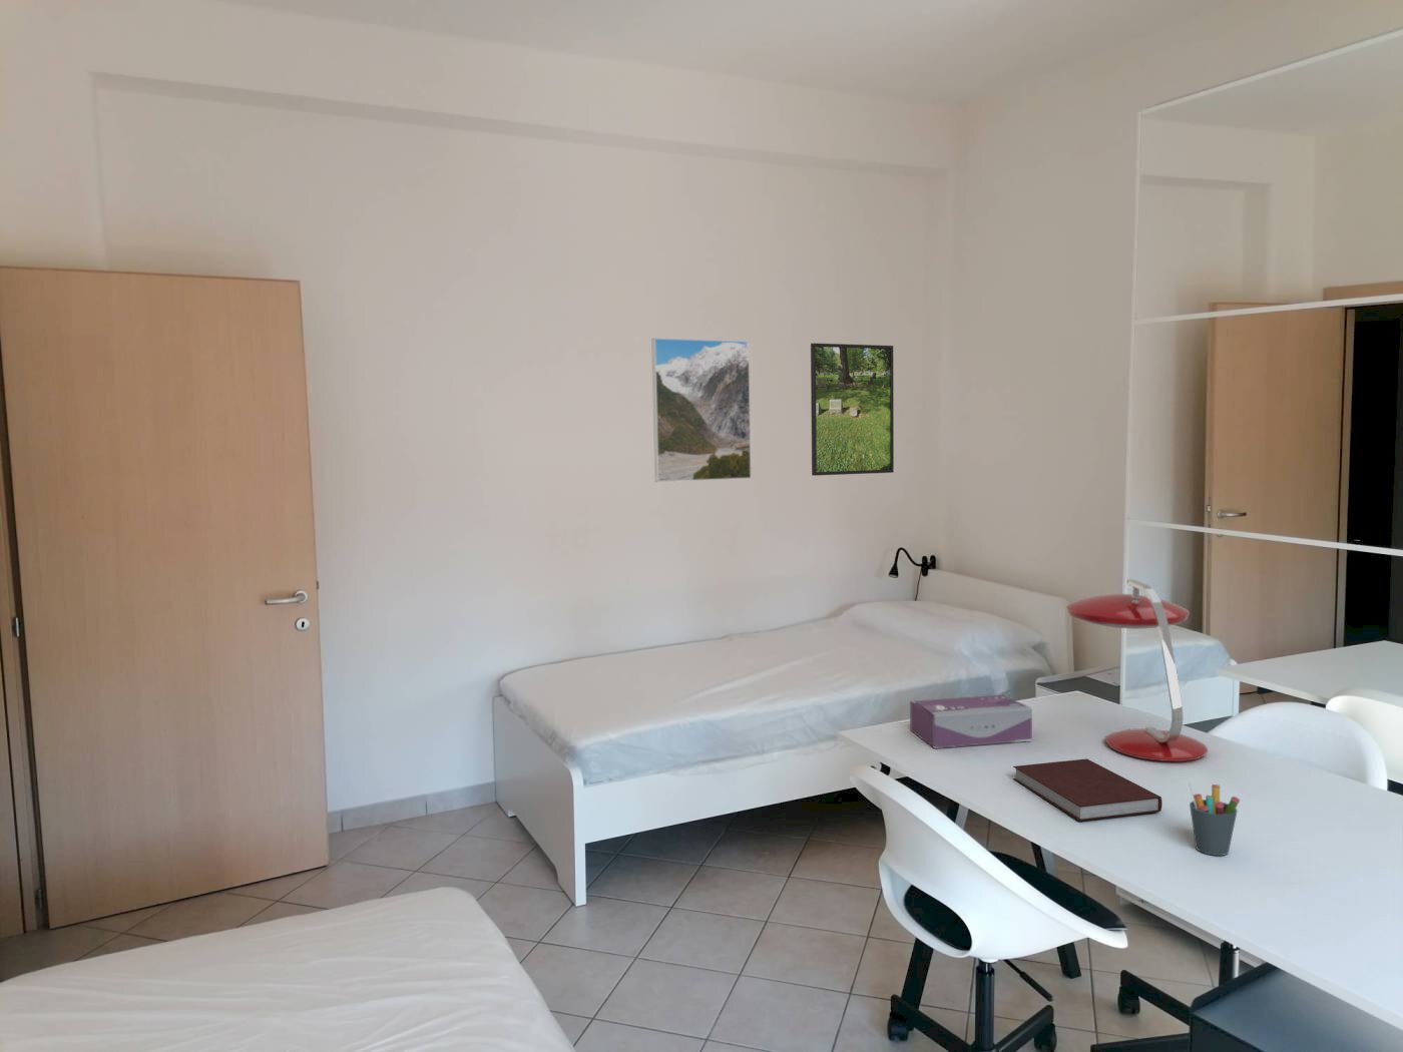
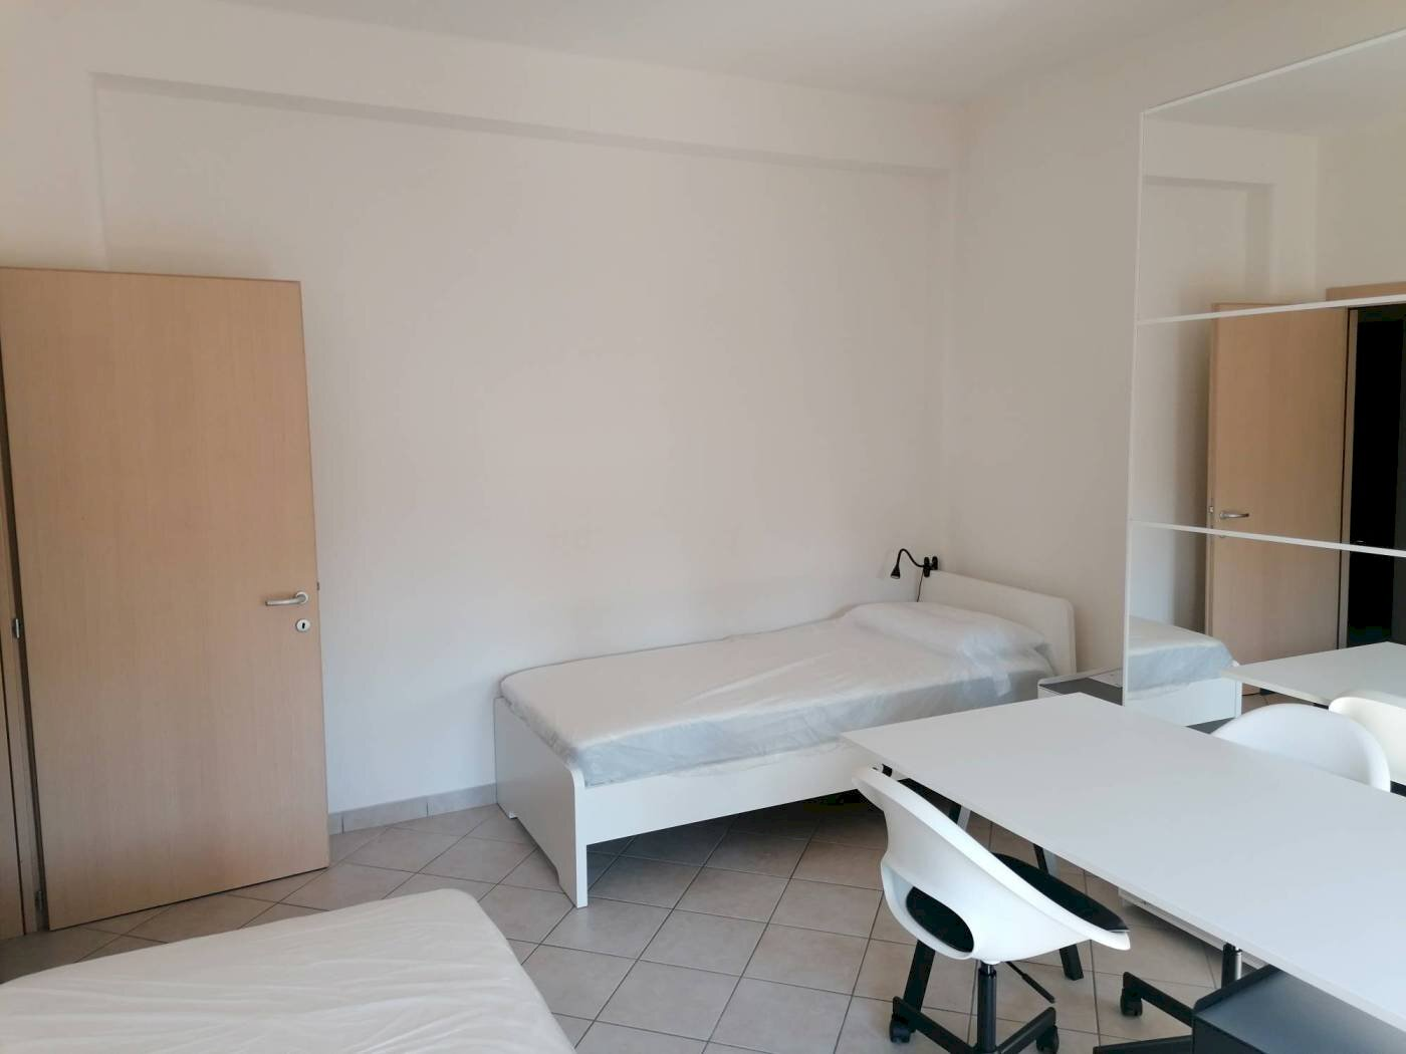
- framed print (853, 409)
- pen holder (1213, 817)
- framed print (703, 410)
- notebook (1084, 788)
- tissue box (969, 718)
- desk lamp (1162, 656)
